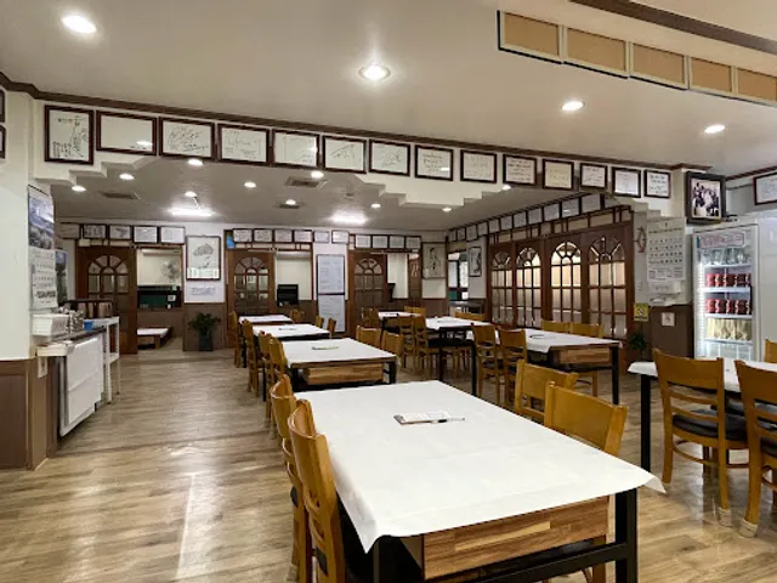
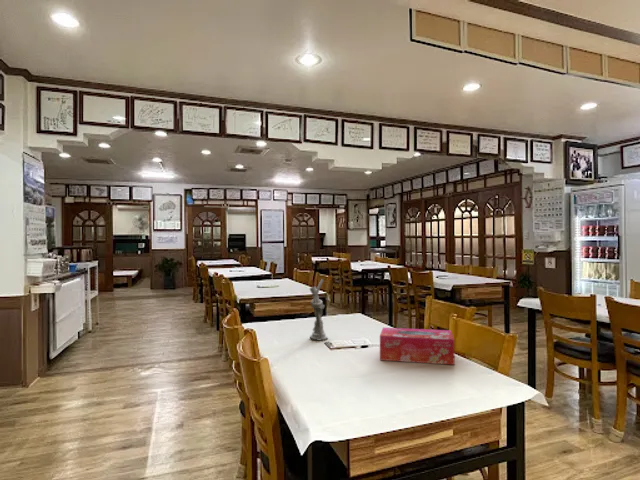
+ utensil holder (318, 308)
+ tissue box (416, 344)
